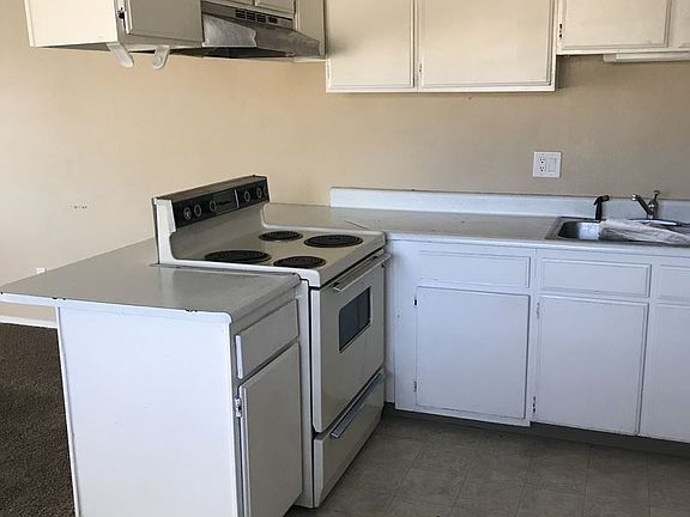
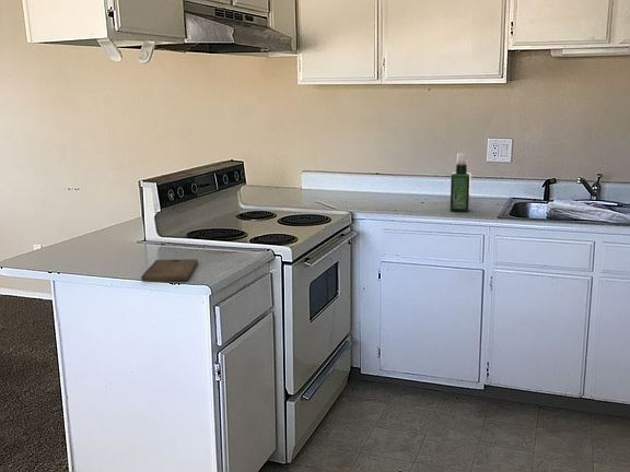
+ cutting board (171, 269)
+ spray bottle (460, 181)
